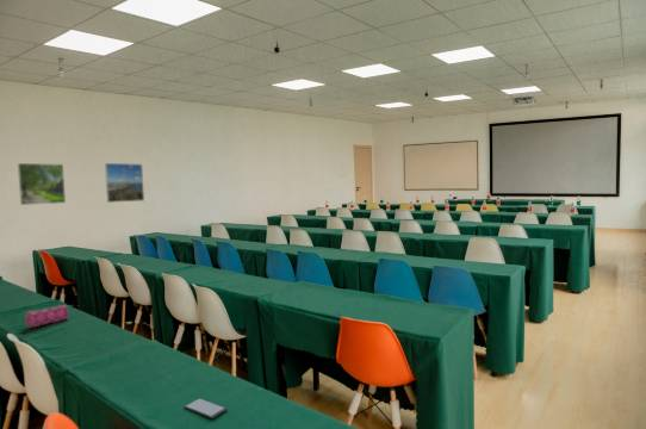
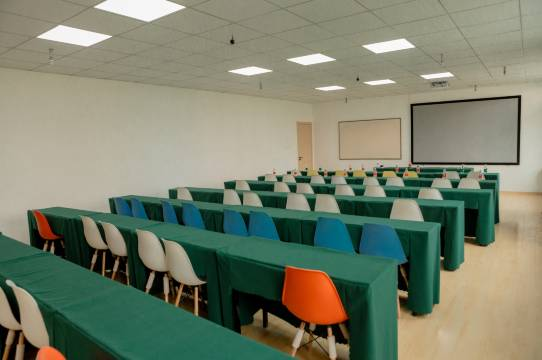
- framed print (42, 184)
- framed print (125, 182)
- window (205, 408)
- pencil case (48, 315)
